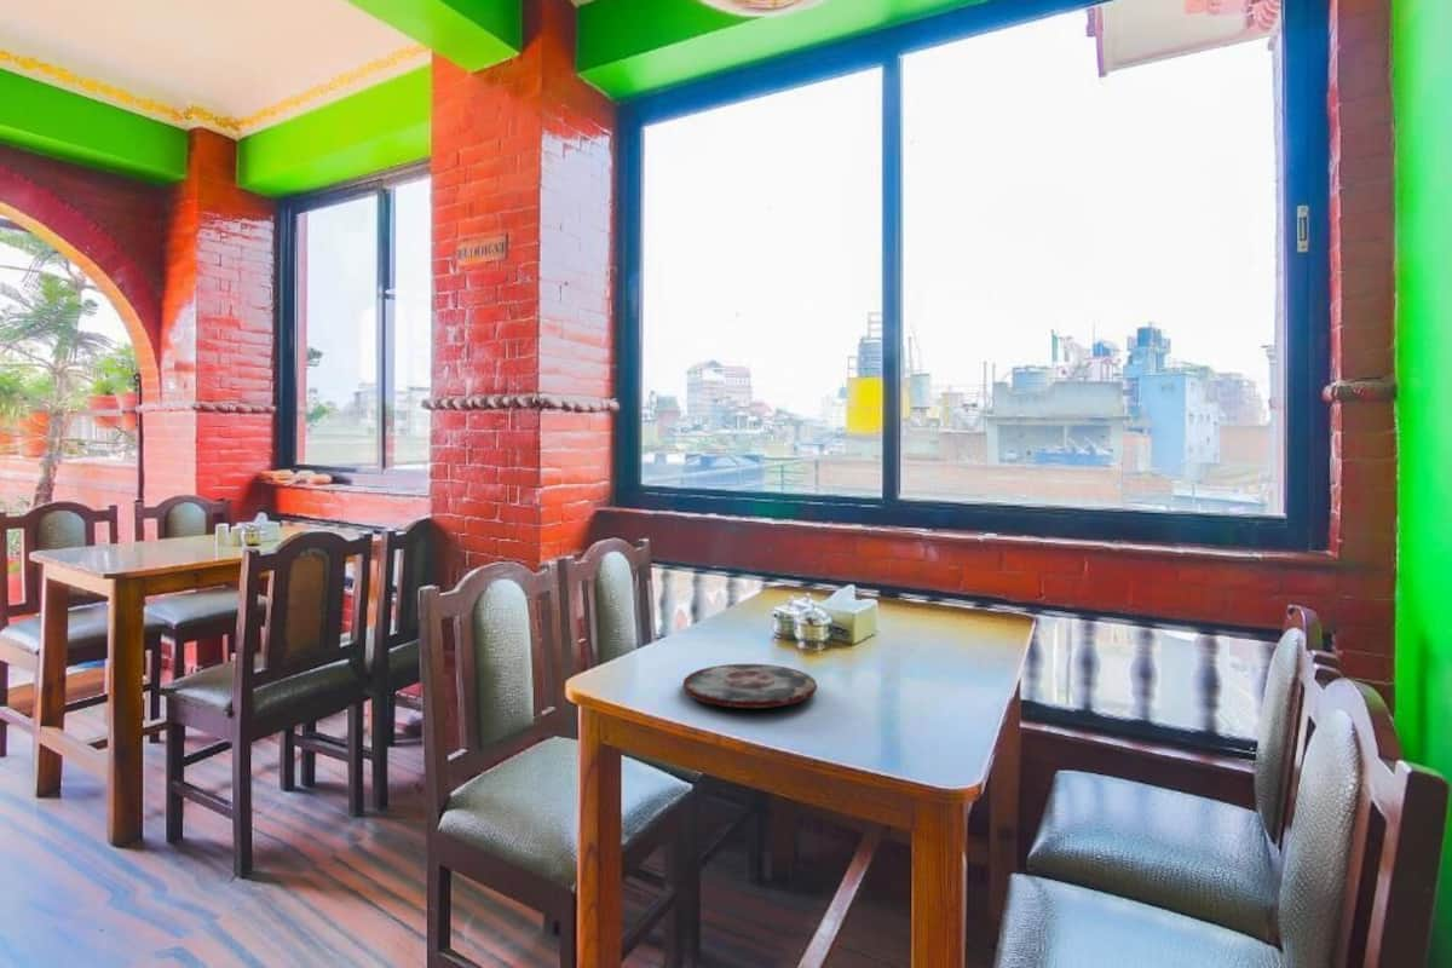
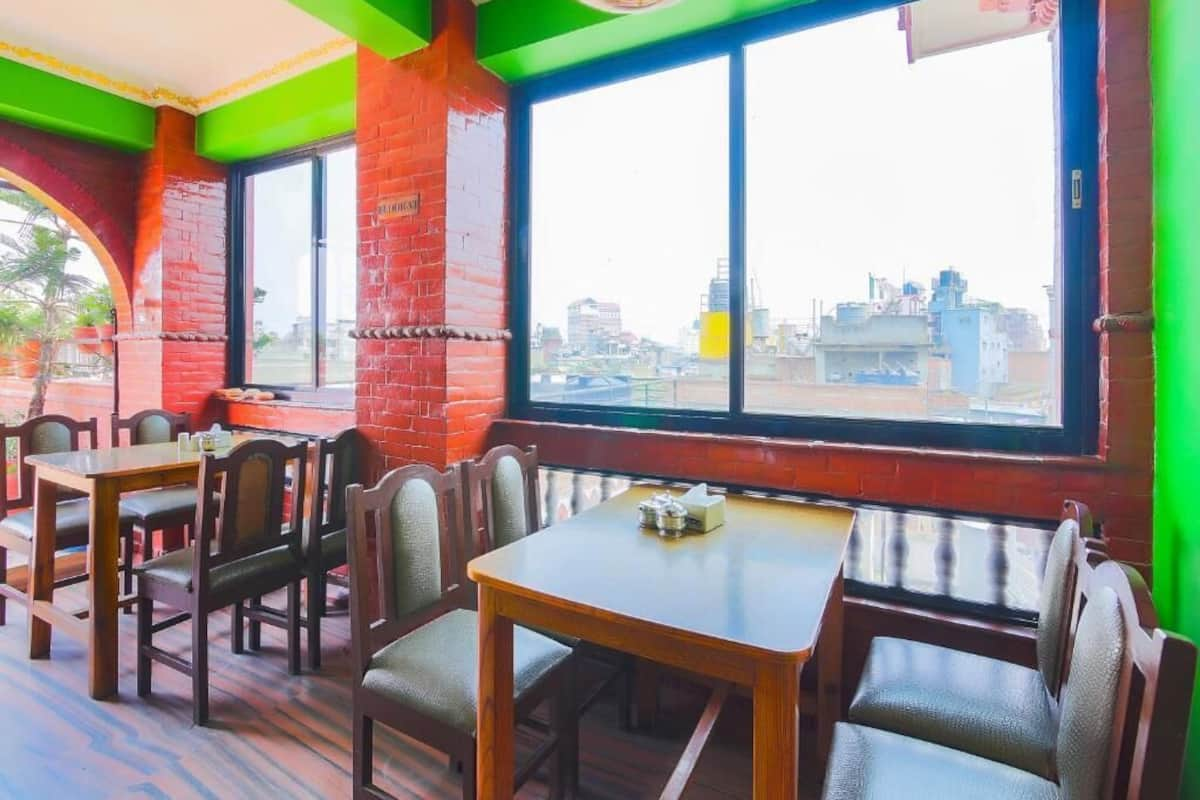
- plate (749, 684)
